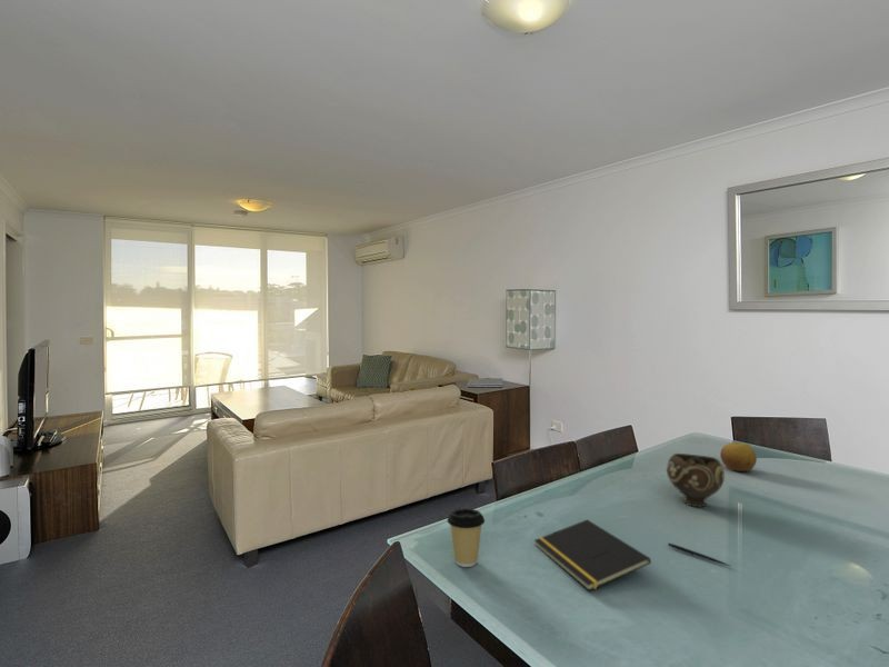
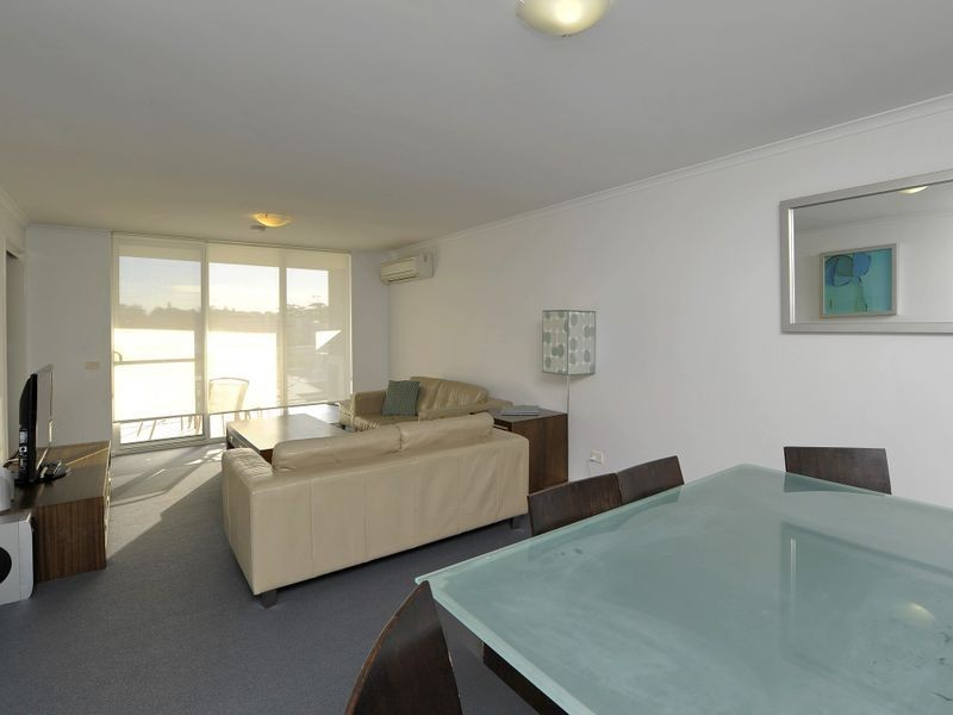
- pen (698, 554)
- fruit (738, 456)
- coffee cup (466, 537)
- bowl (695, 479)
- notepad (588, 550)
